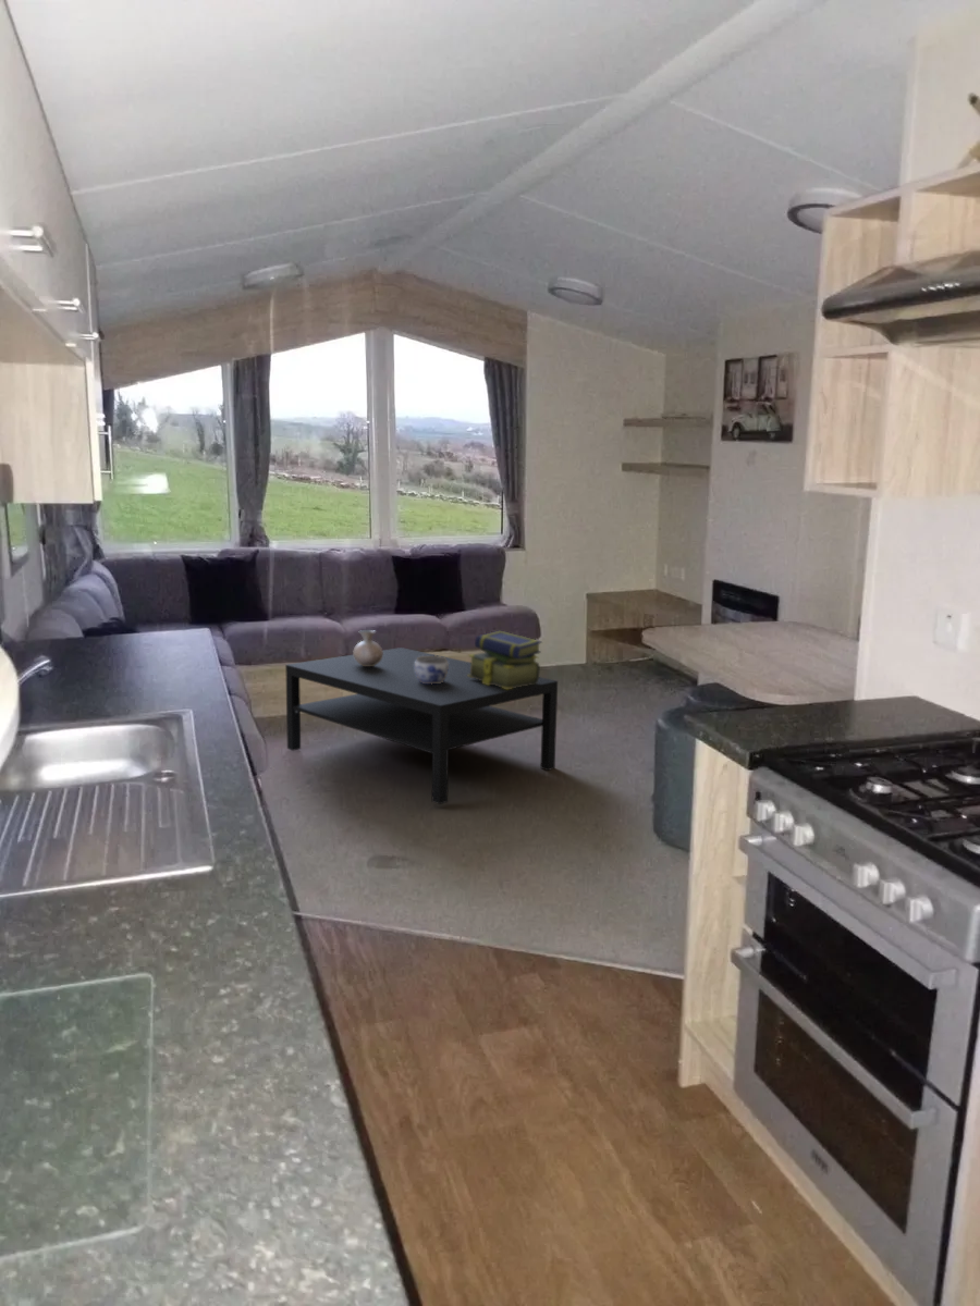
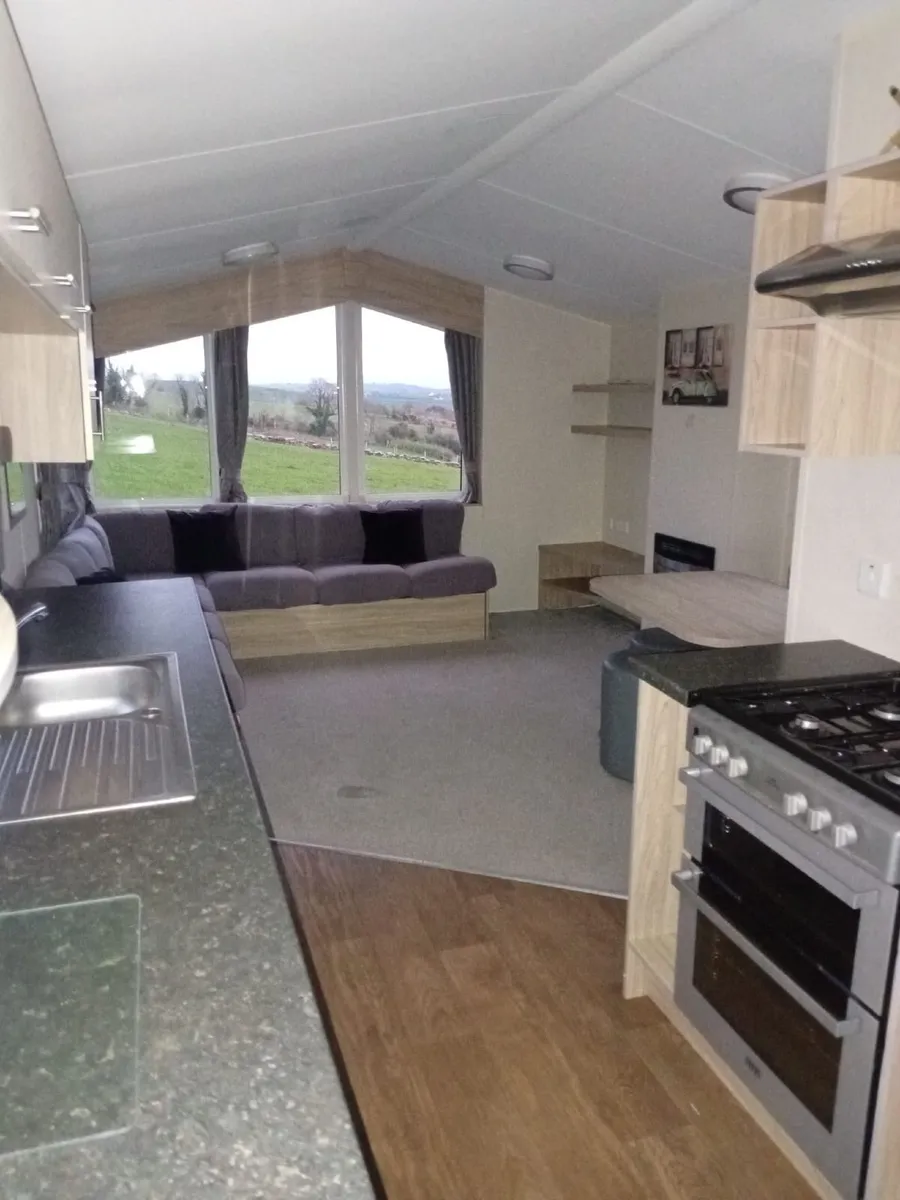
- stack of books (506, 657)
- vase (367, 648)
- coffee table (417, 715)
- jar (431, 669)
